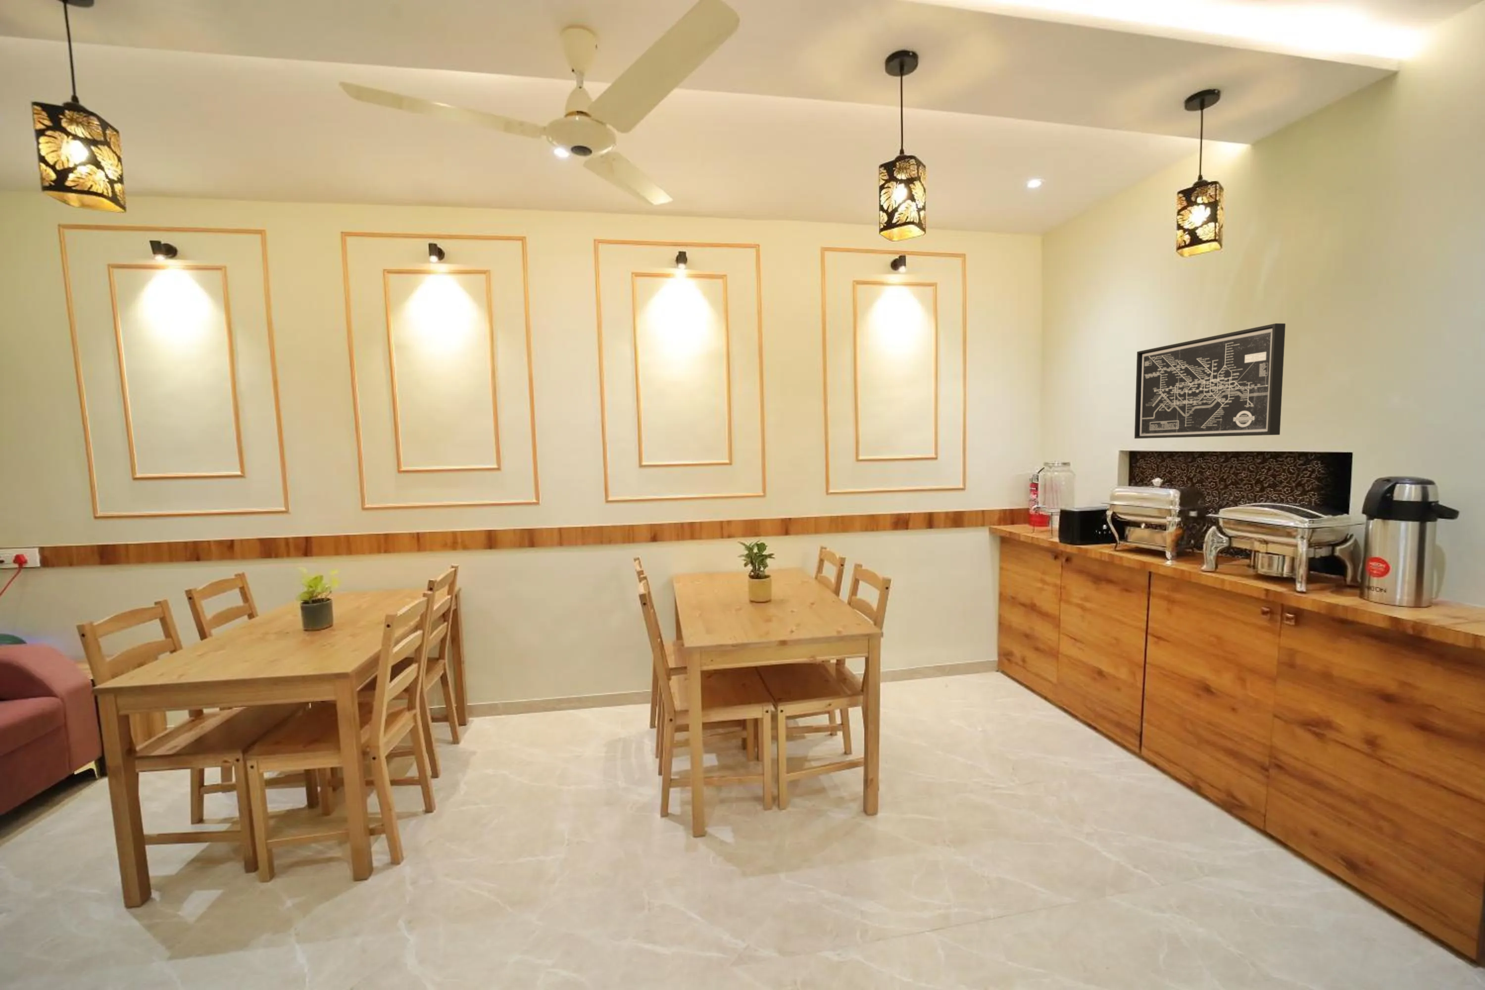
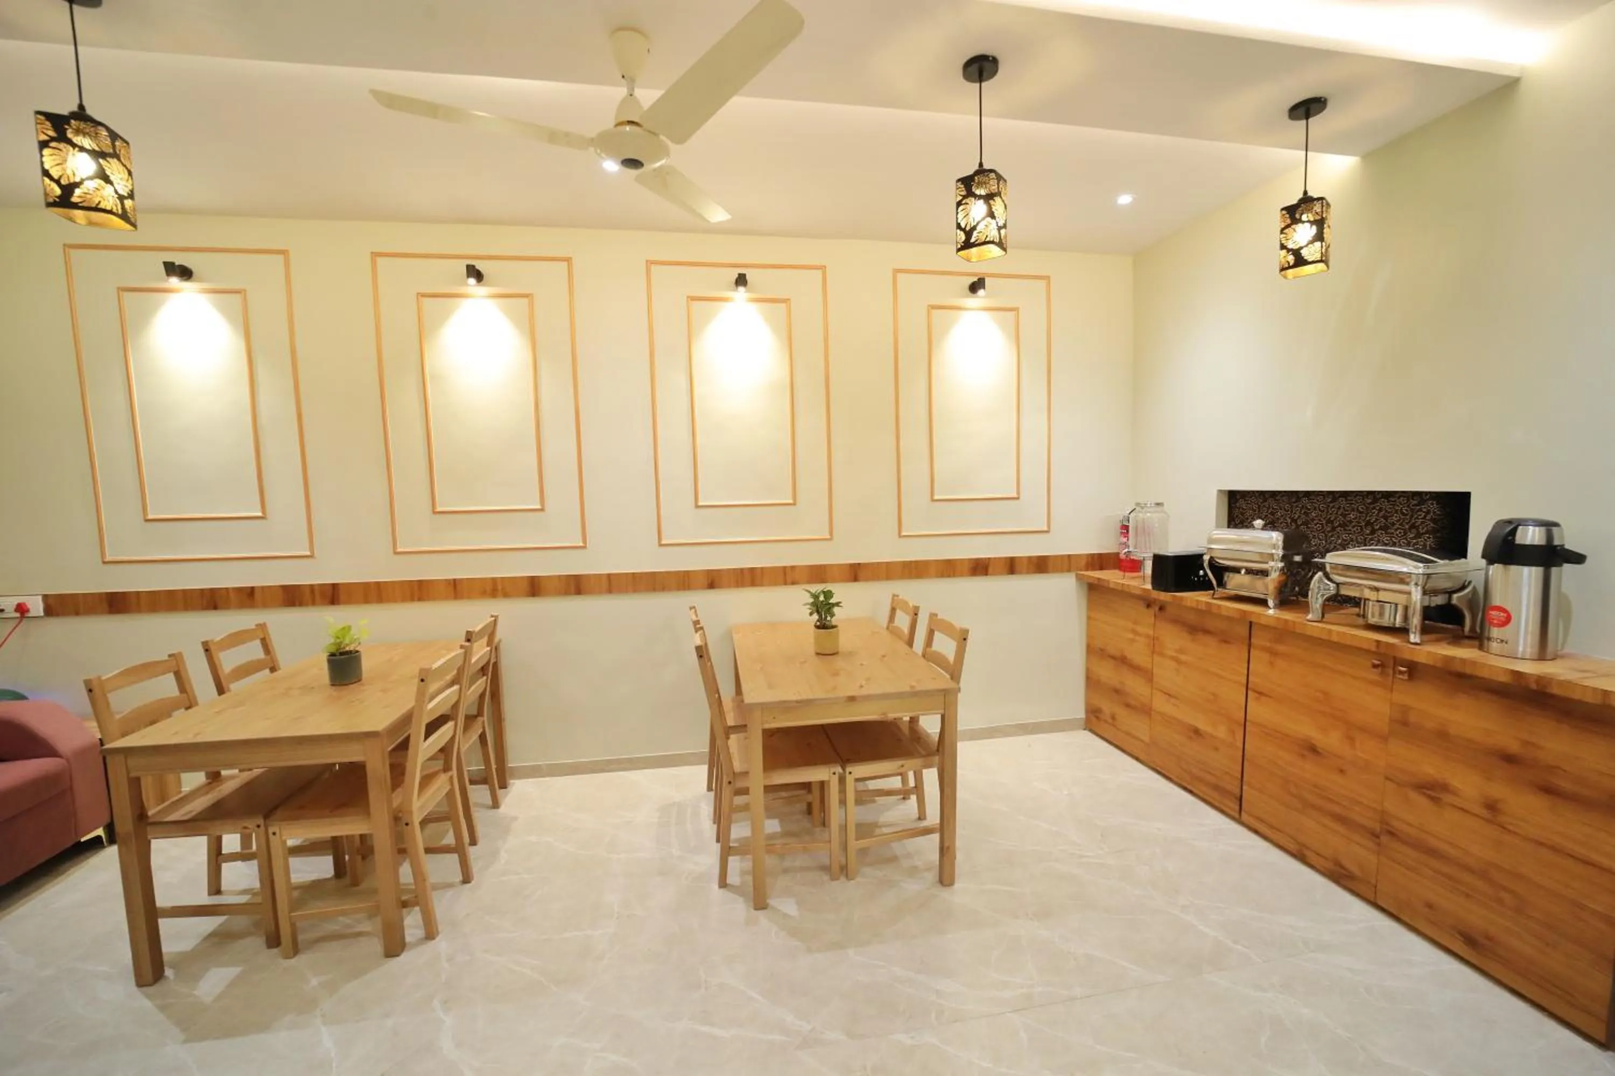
- wall art (1200, 388)
